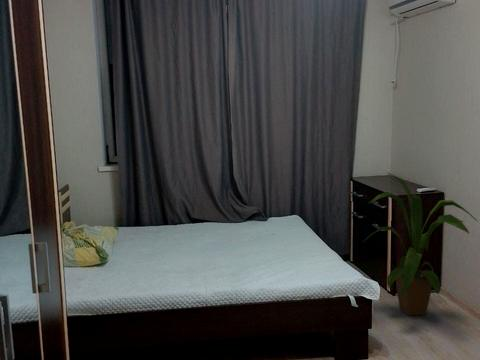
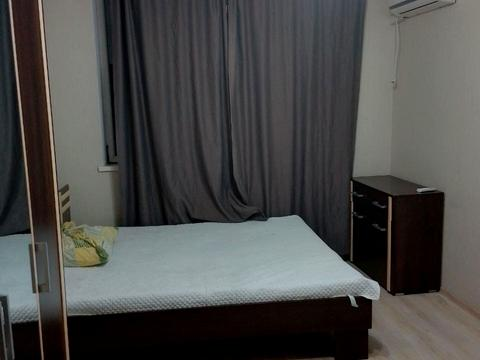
- house plant (419, 249)
